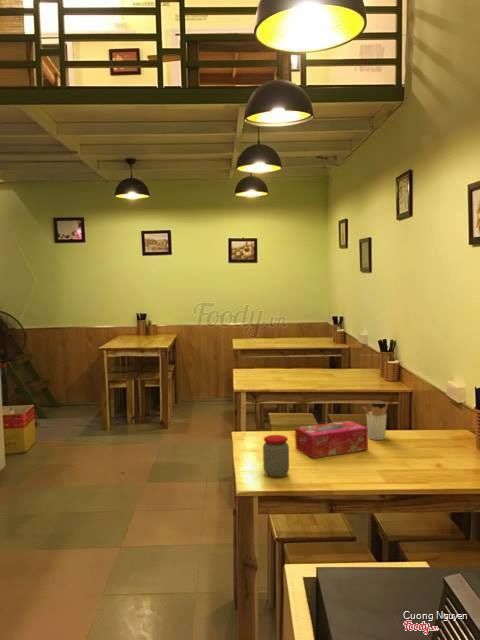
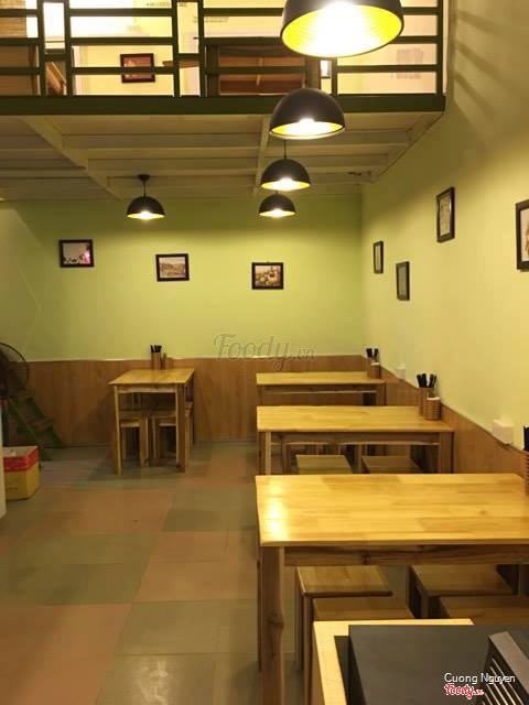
- tissue box (331, 438)
- jar (276, 455)
- utensil holder (377, 420)
